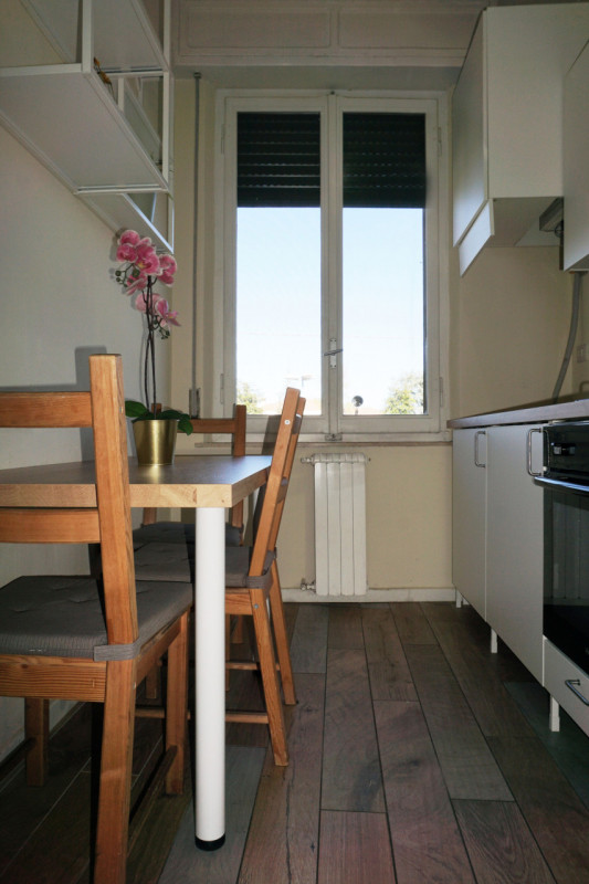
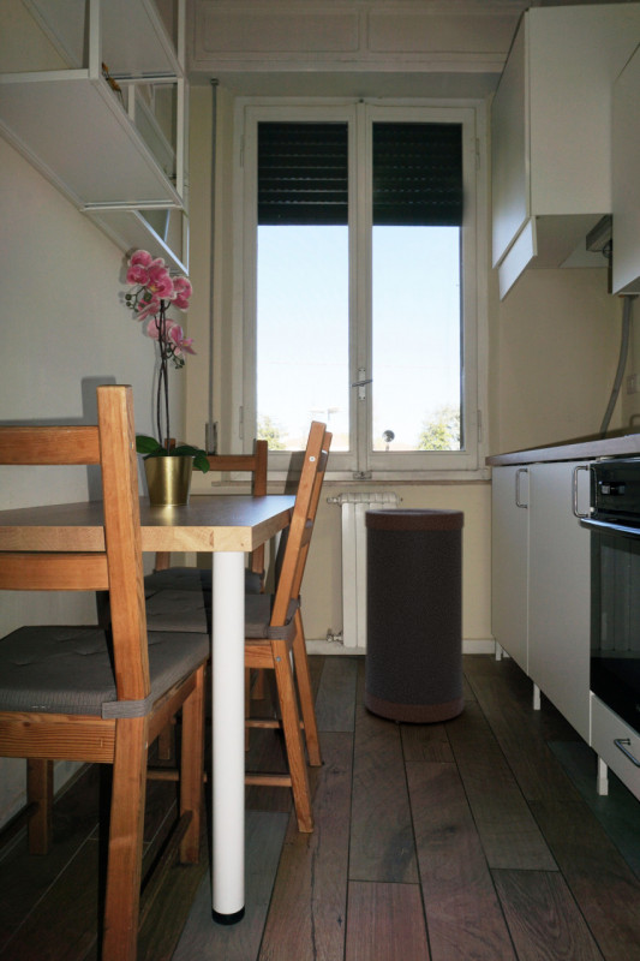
+ trash can (413, 609)
